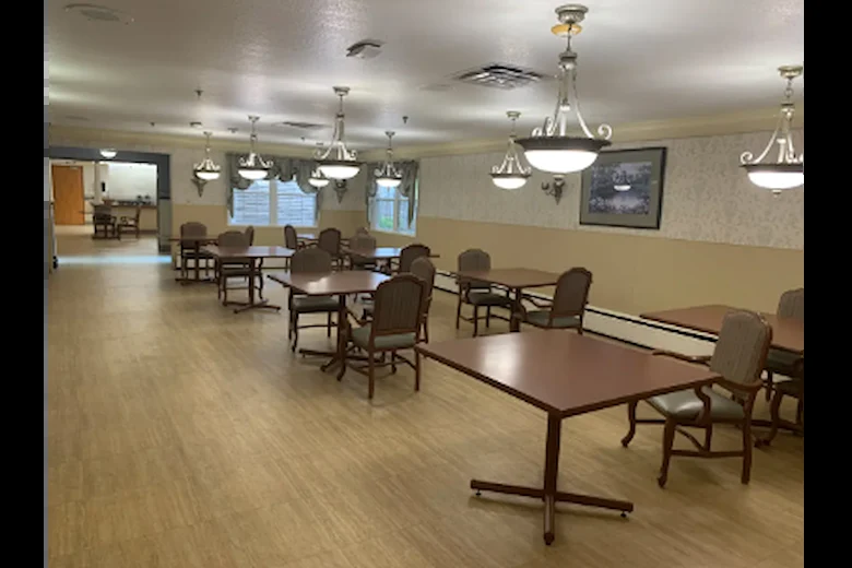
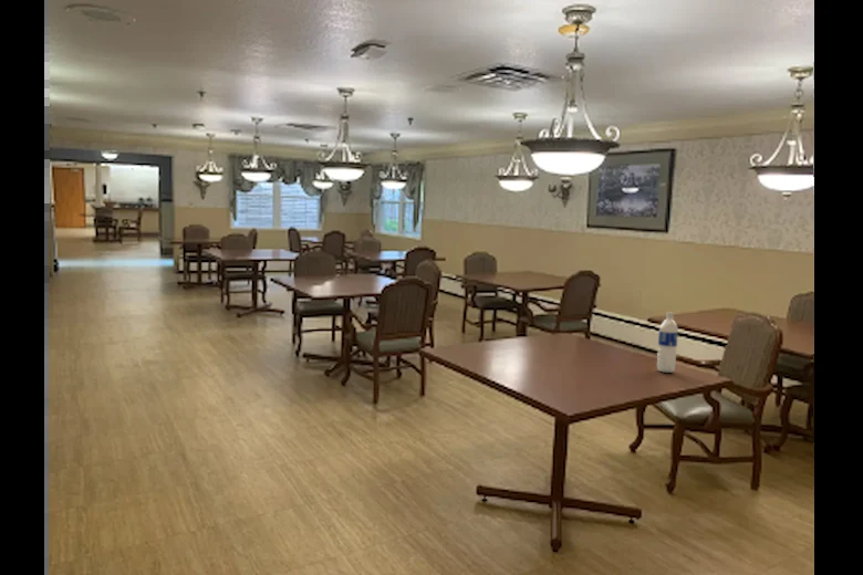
+ water bottle (667, 342)
